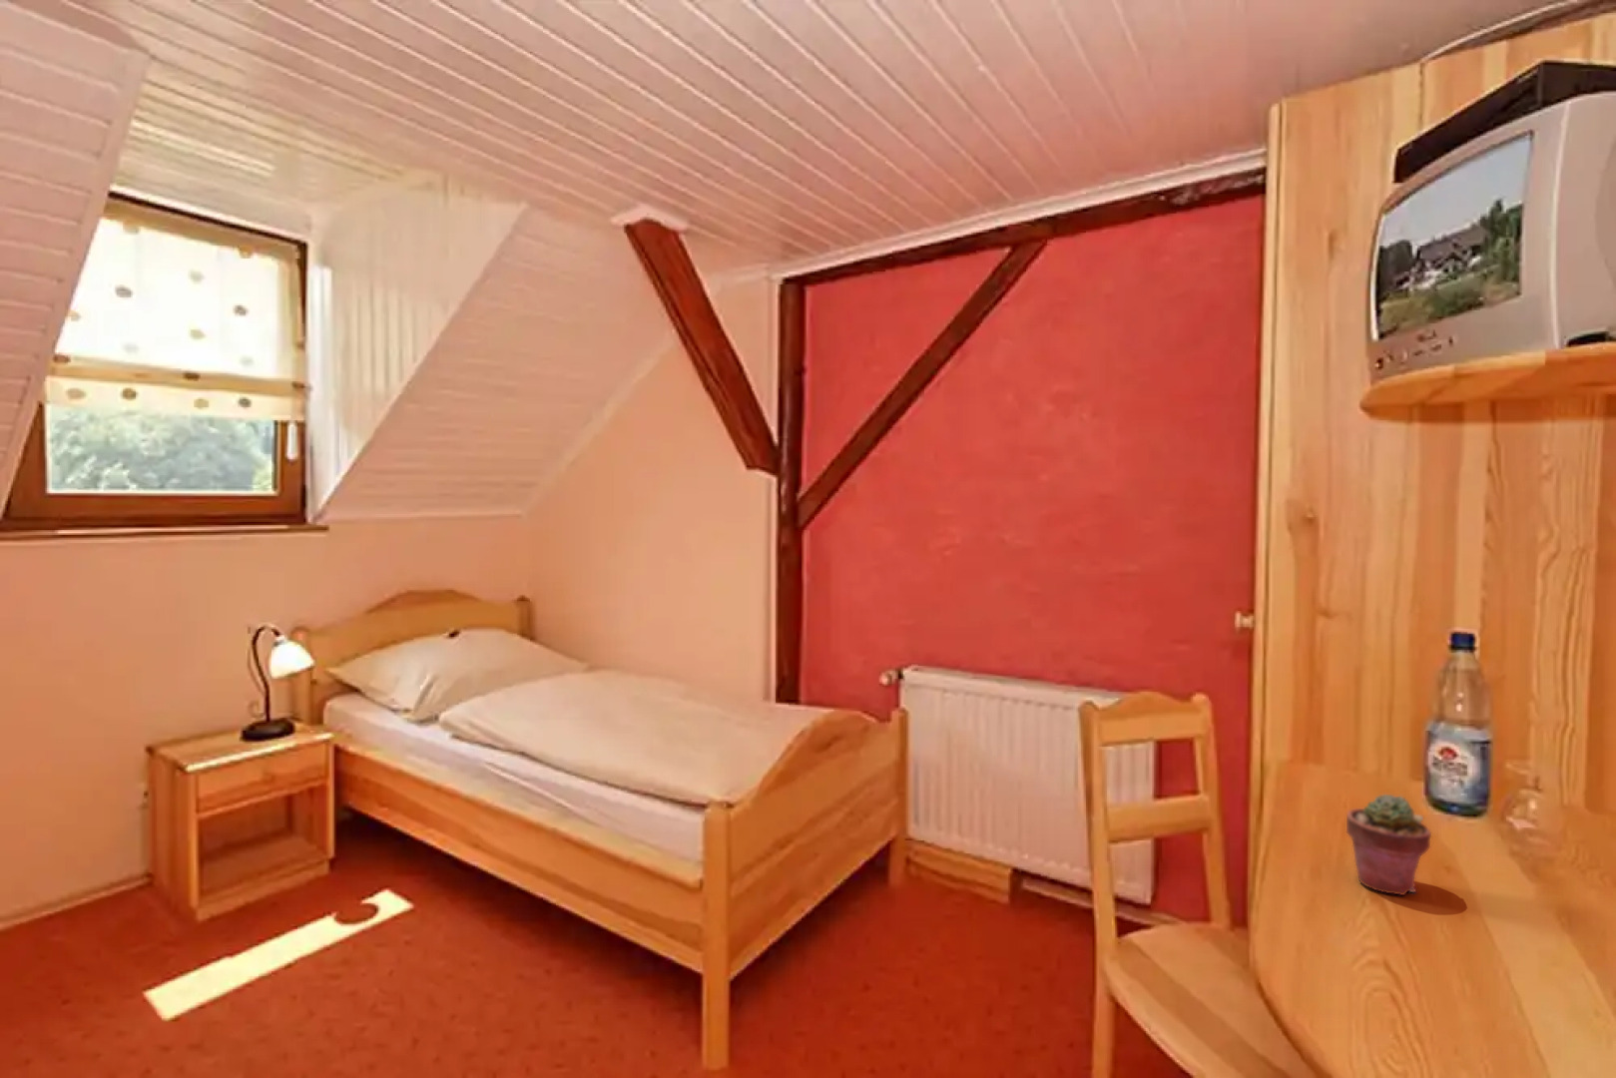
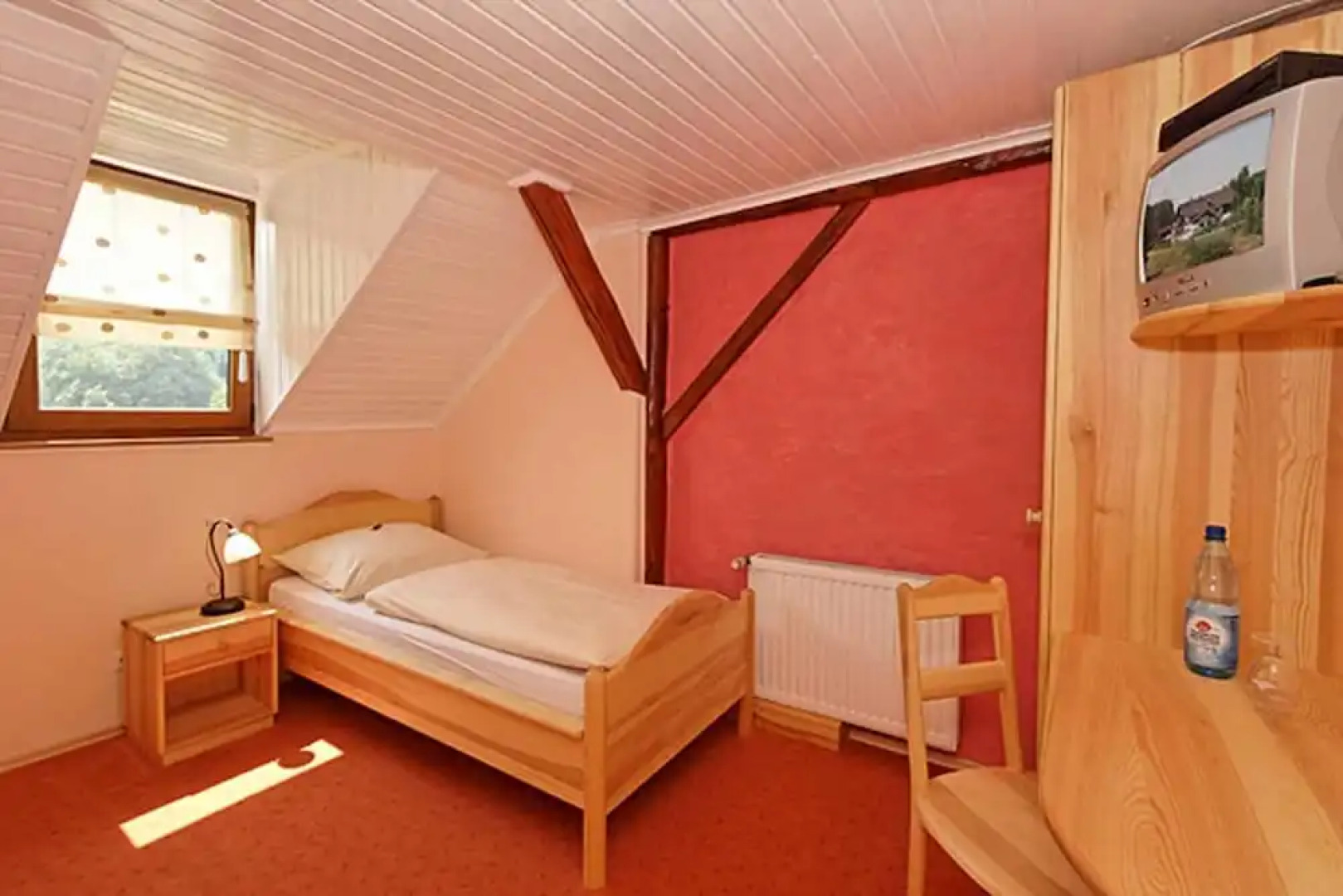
- potted succulent (1386, 840)
